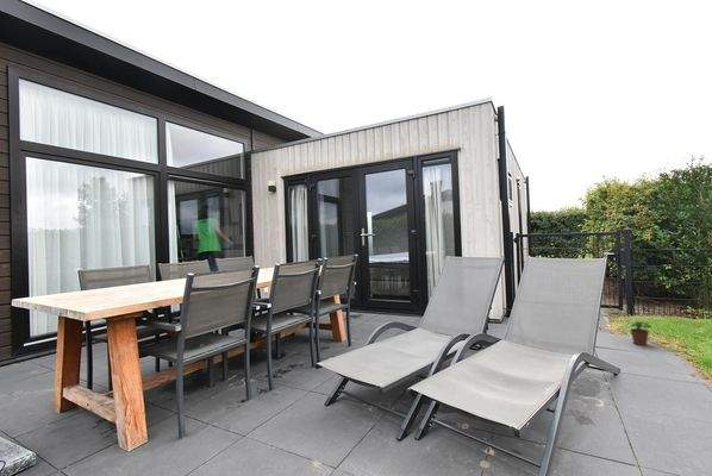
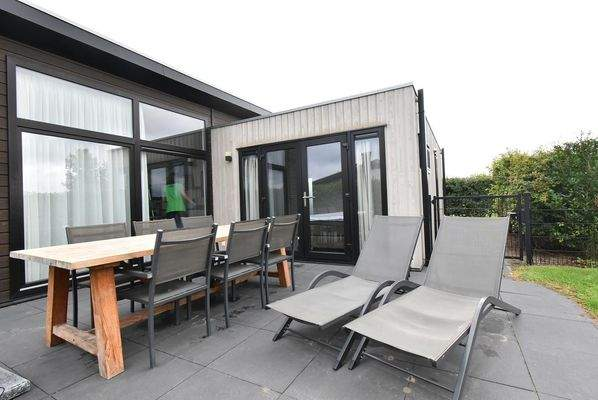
- potted plant (639, 333)
